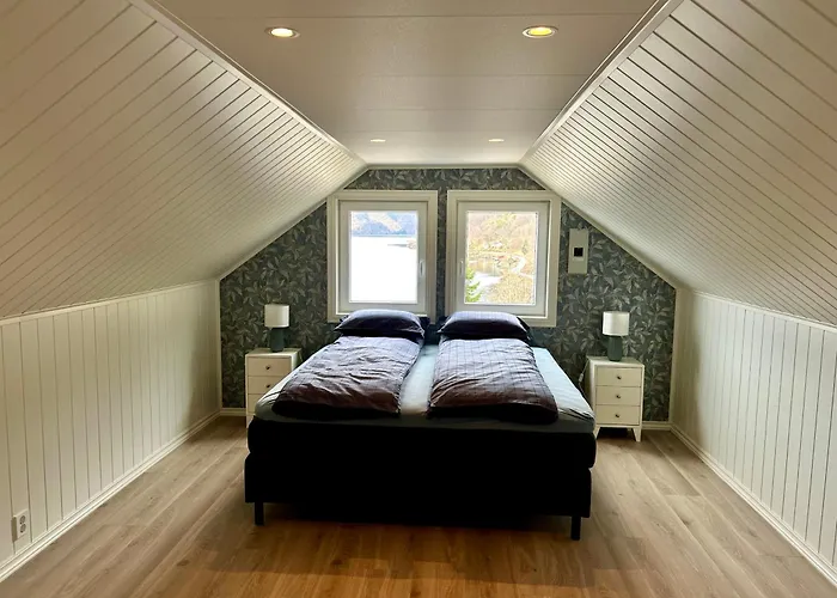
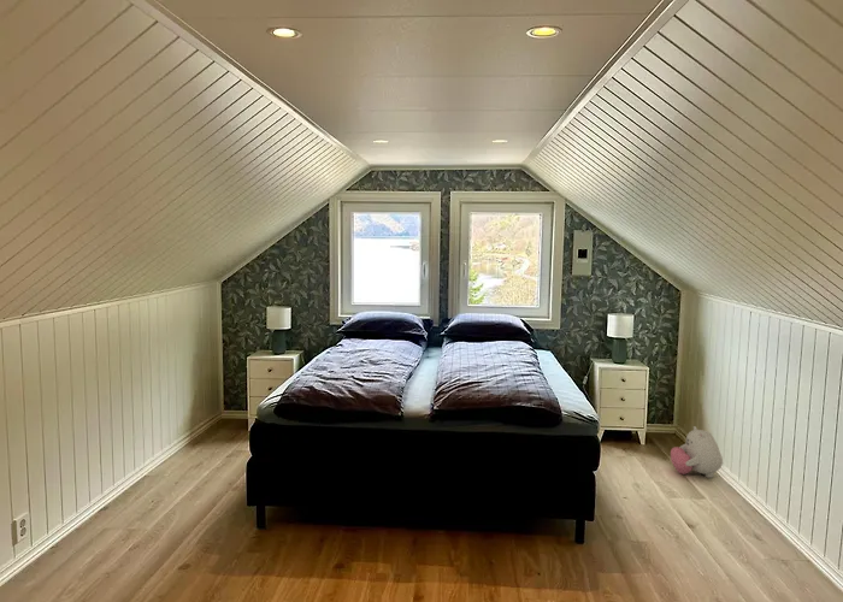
+ plush toy (696, 452)
